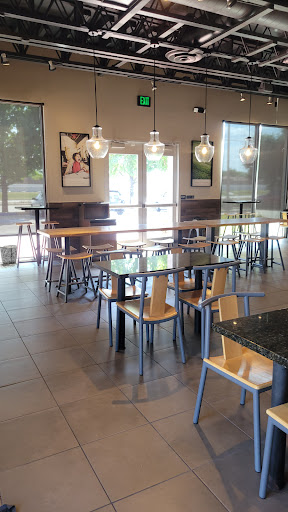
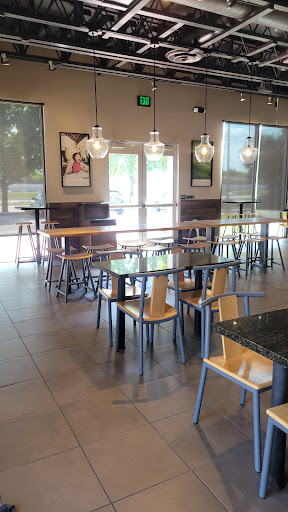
- waste bin (9, 255)
